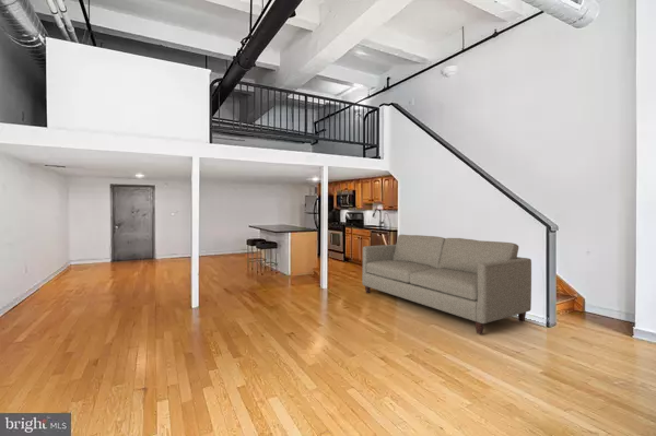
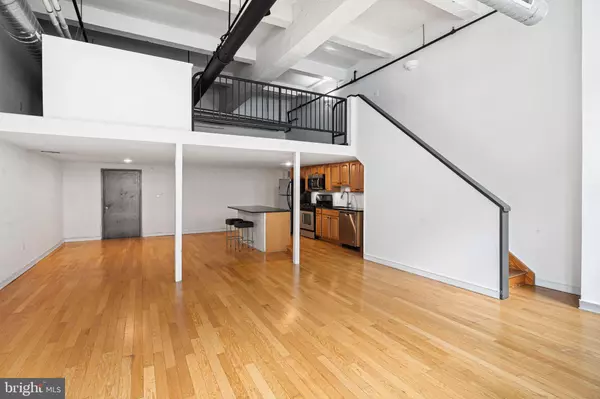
- sofa (433, 271)
